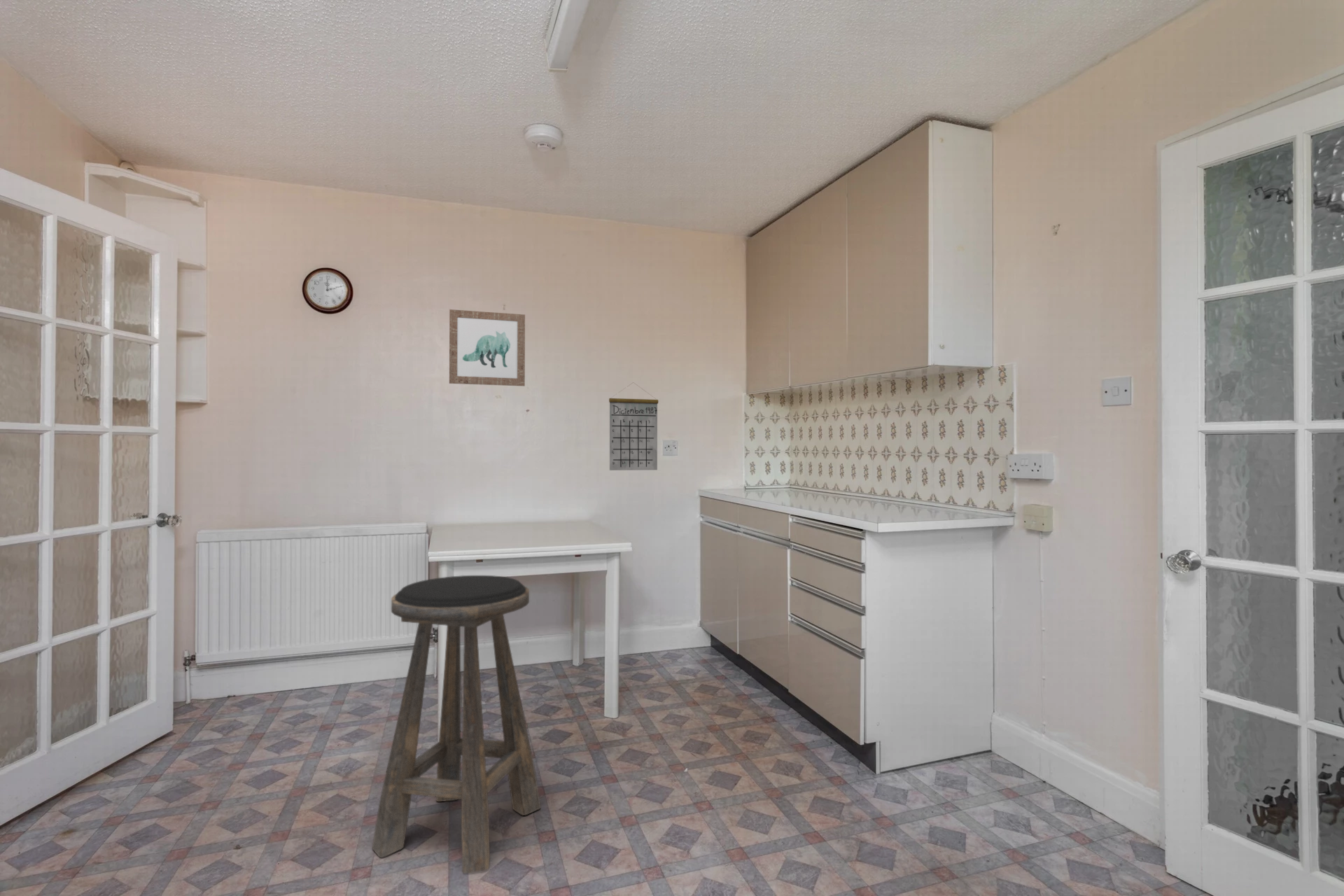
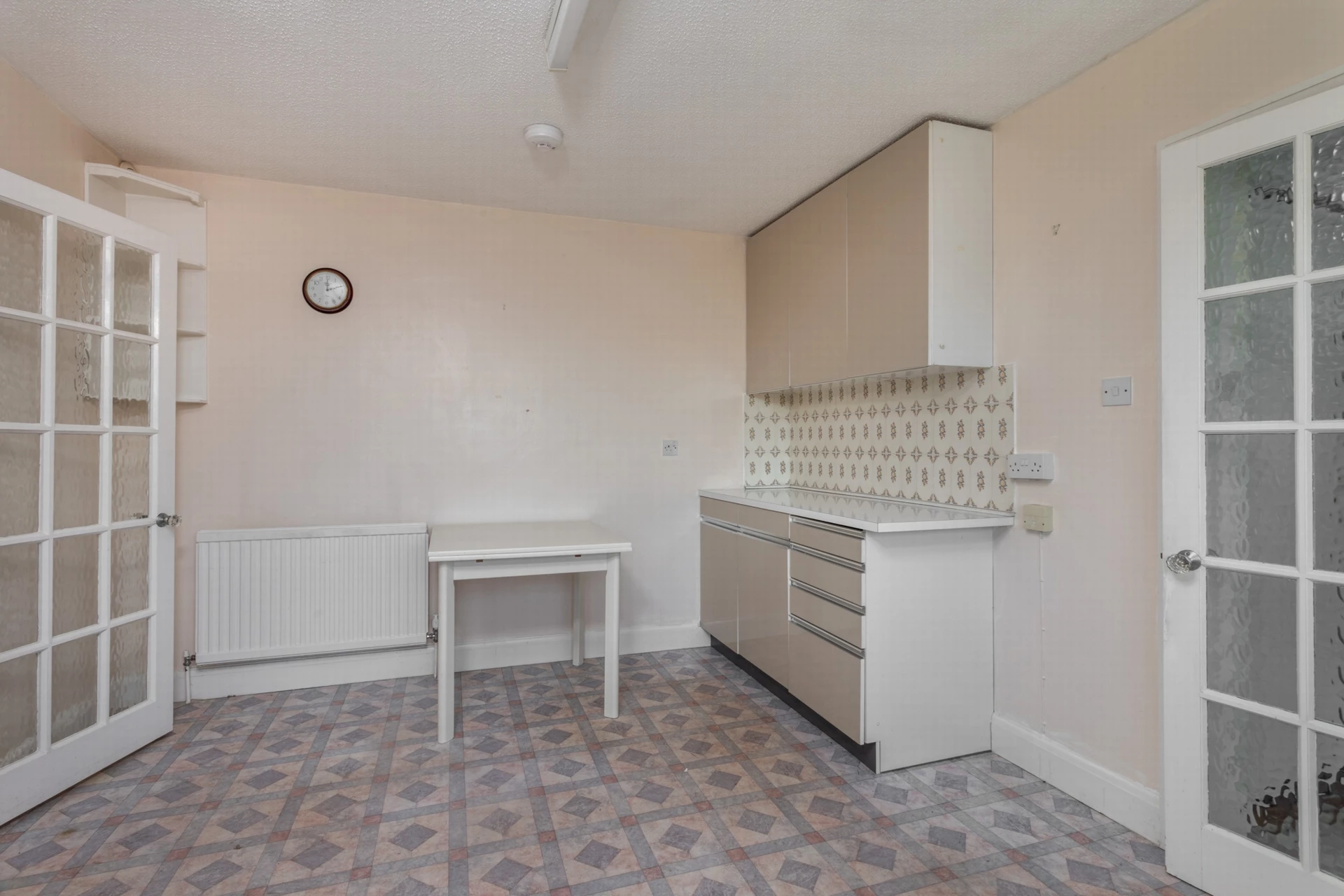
- stool (460, 706)
- wall art (487, 348)
- calendar (634, 426)
